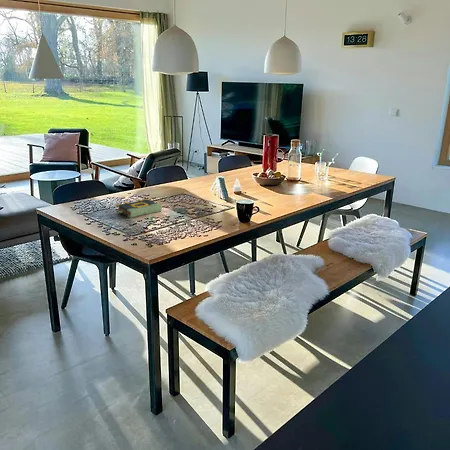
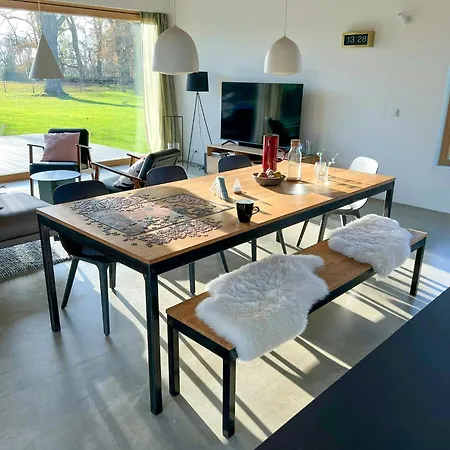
- book (136, 208)
